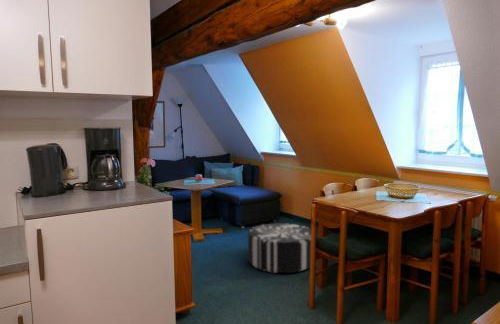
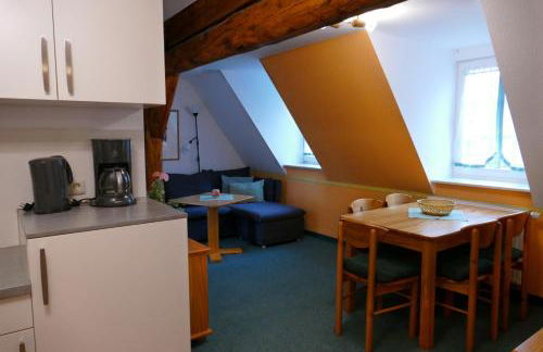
- pouf (281, 246)
